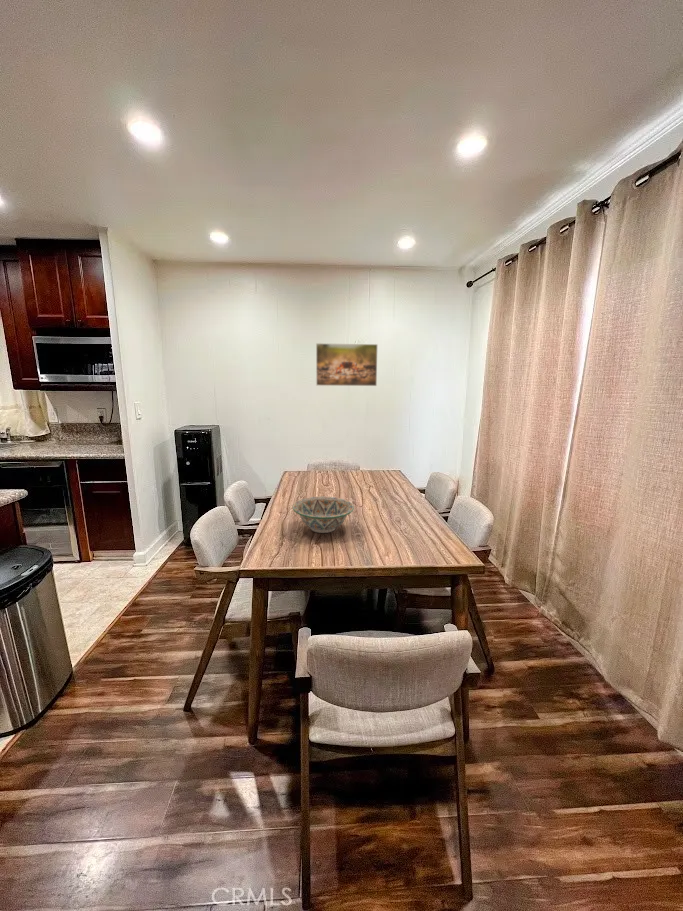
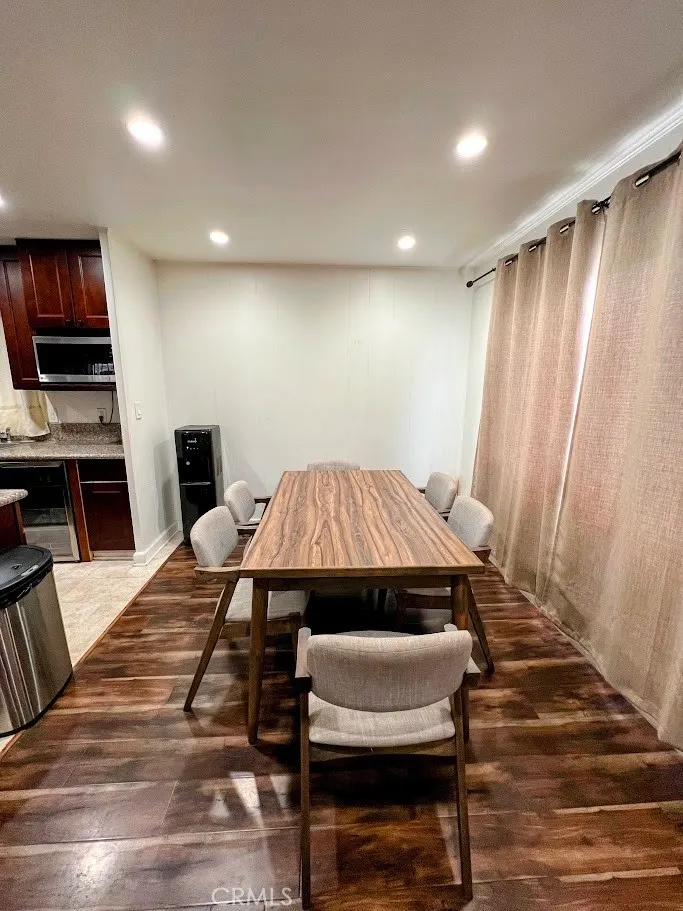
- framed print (346, 365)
- decorative bowl (323, 516)
